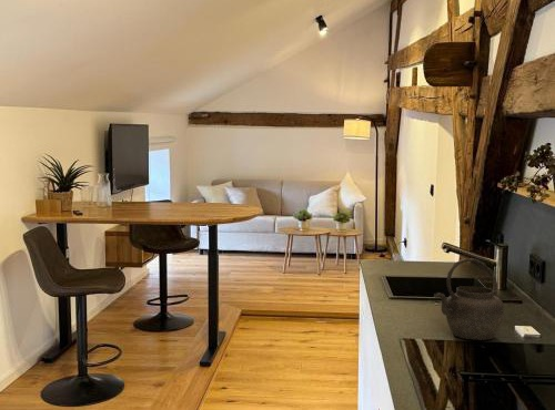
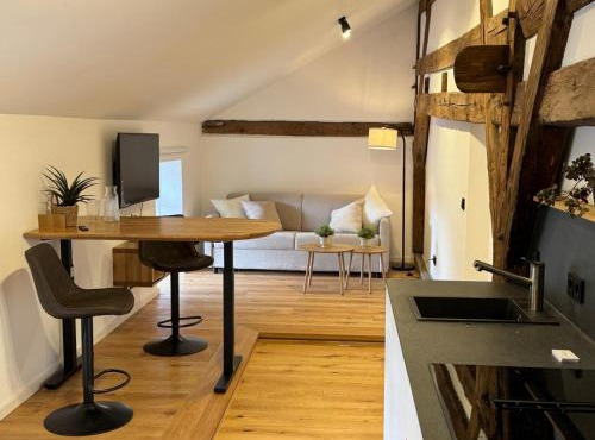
- kettle (466, 297)
